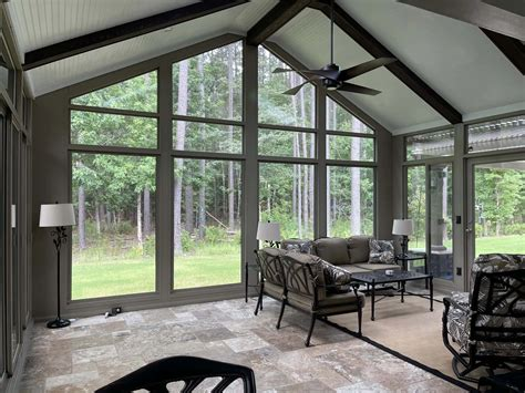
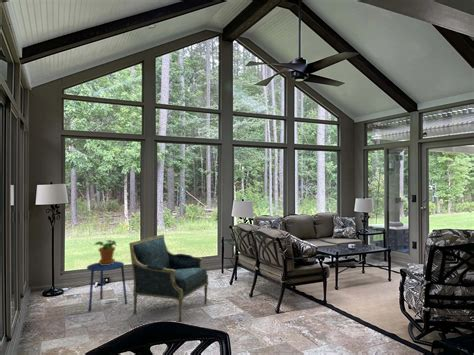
+ side table (102, 285)
+ potted plant (106, 252)
+ armchair (171, 273)
